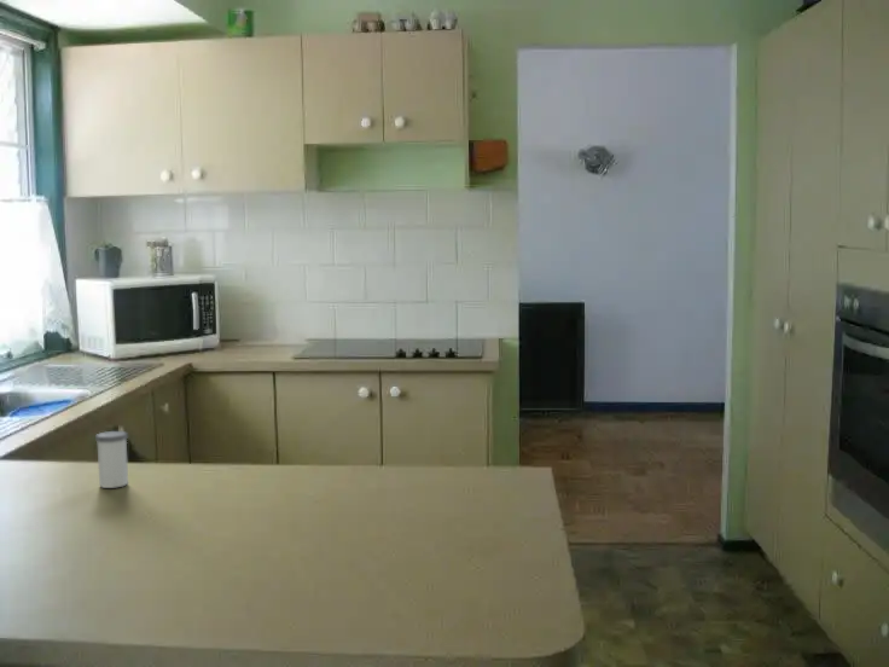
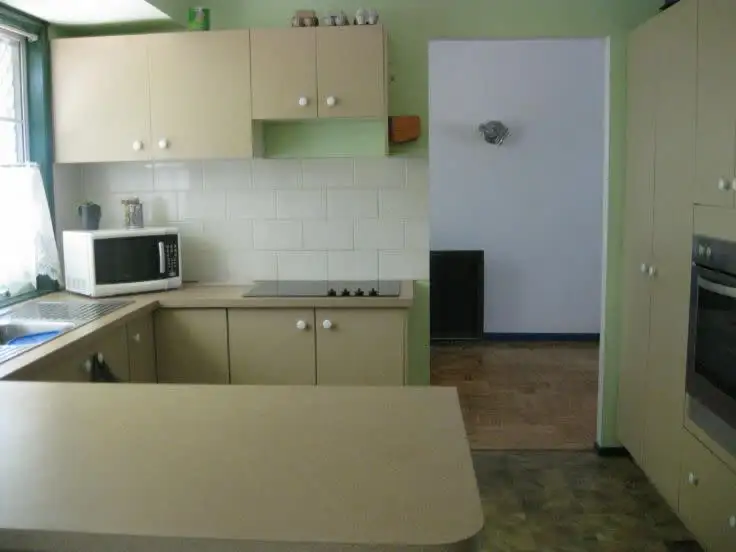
- salt shaker (112, 459)
